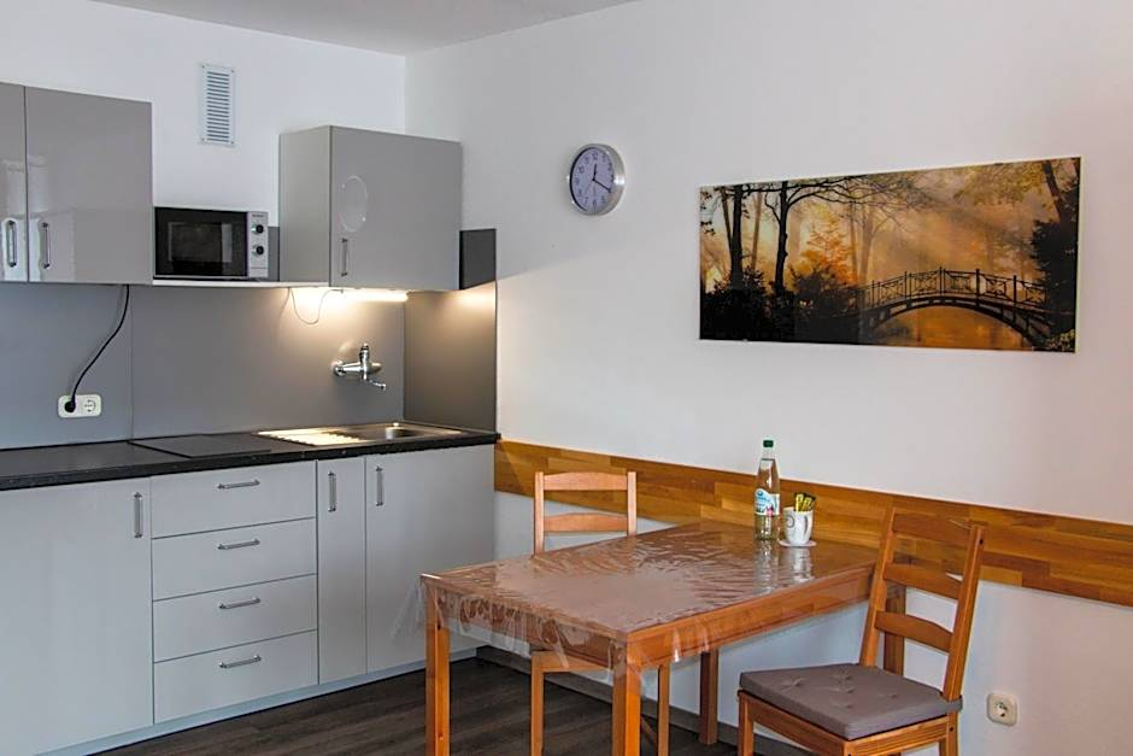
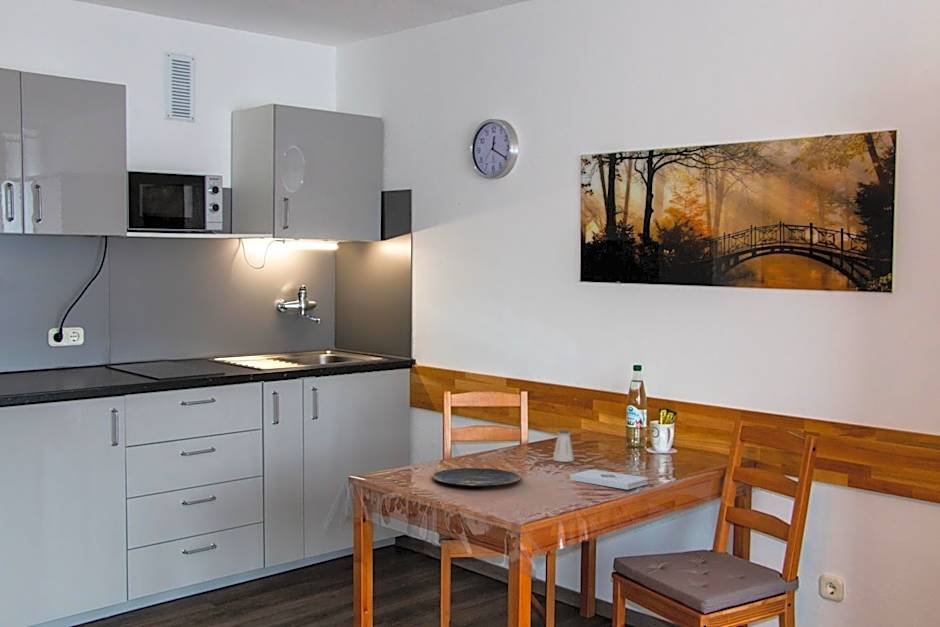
+ saltshaker (563, 445)
+ notepad (609, 479)
+ plate (476, 478)
